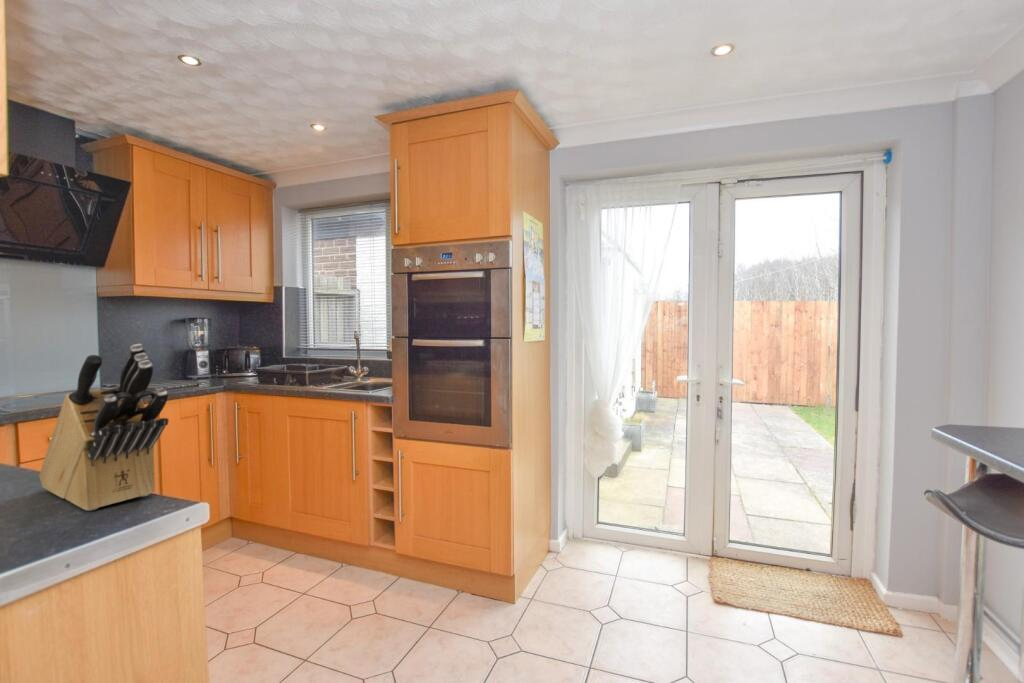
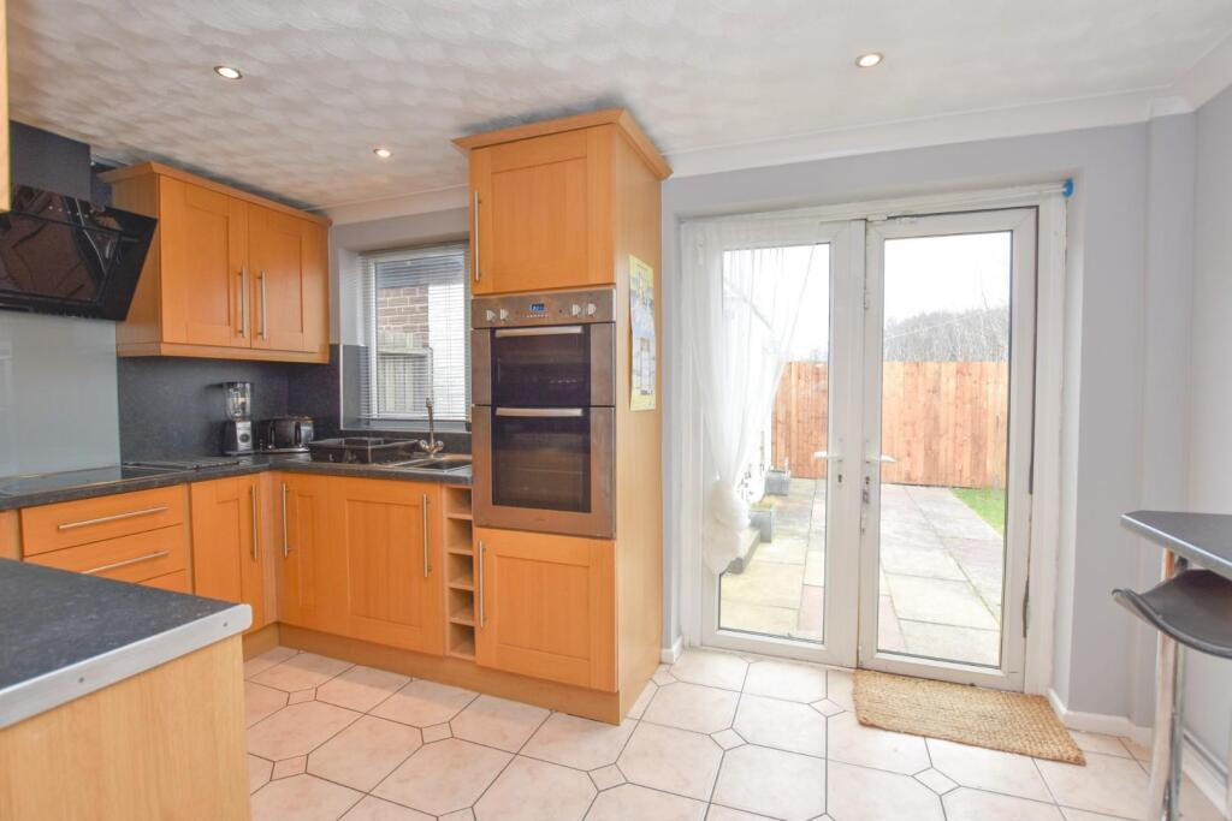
- knife block (102, 420)
